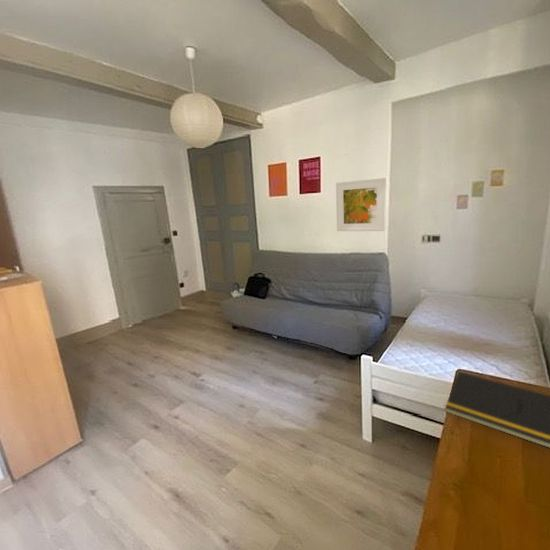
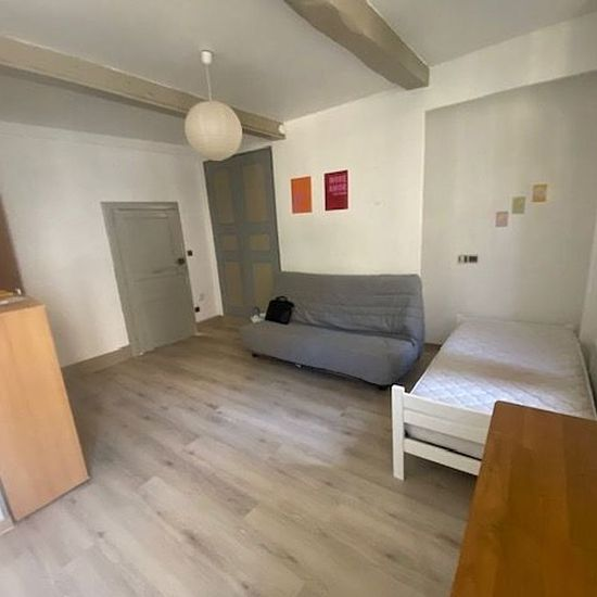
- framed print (359, 206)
- notepad (500, 404)
